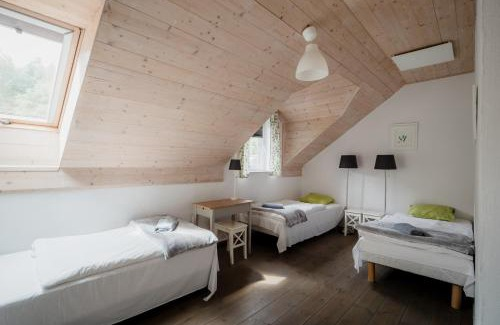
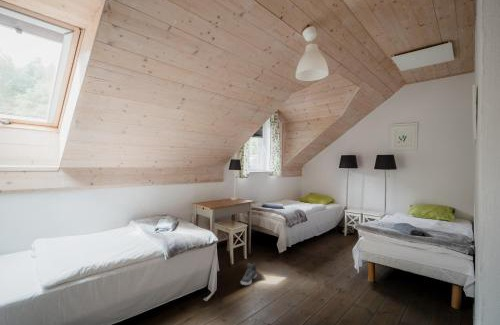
+ sneaker (248, 272)
